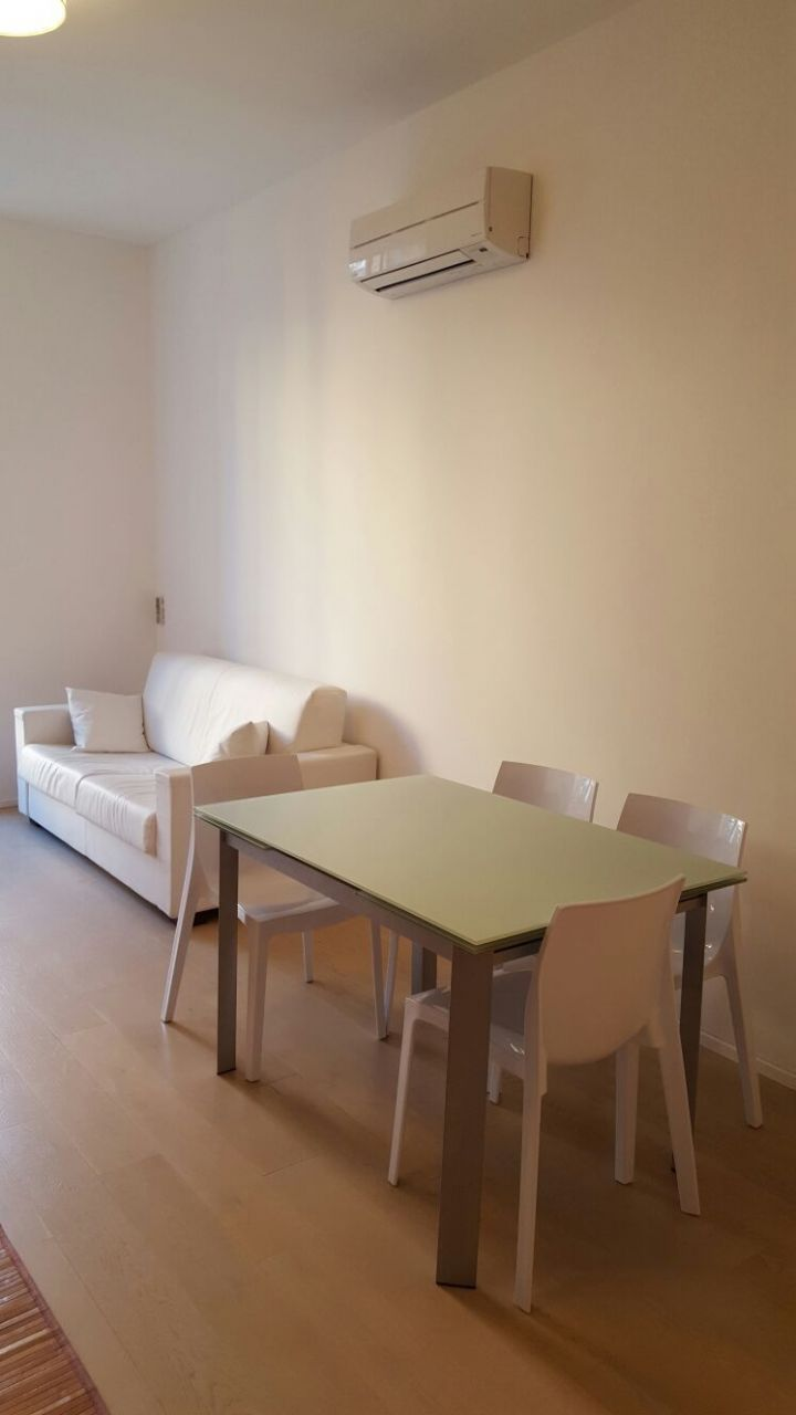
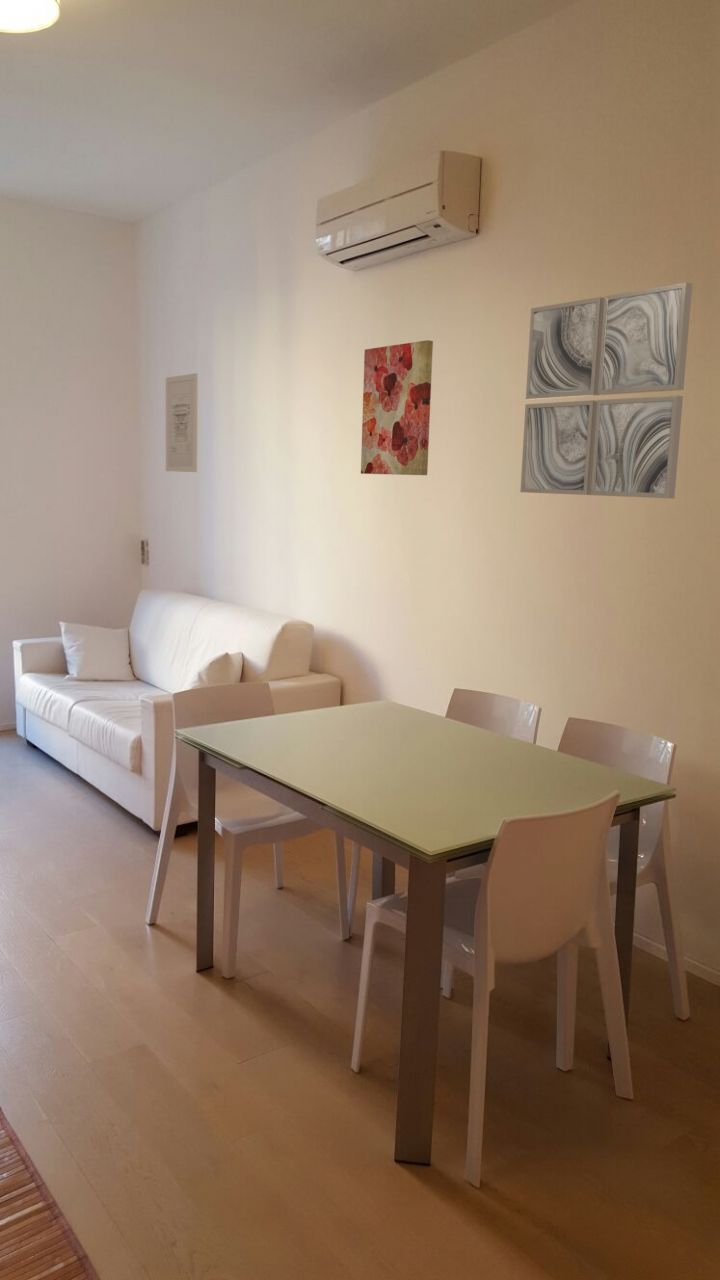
+ wall art (395, 410)
+ wall art (181, 424)
+ wall art (598, 400)
